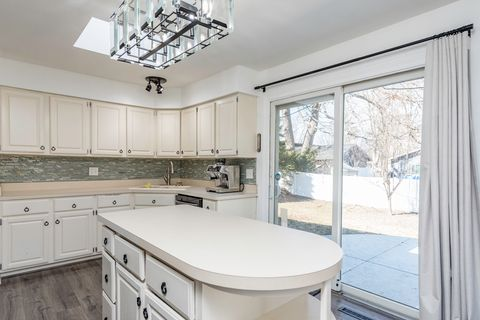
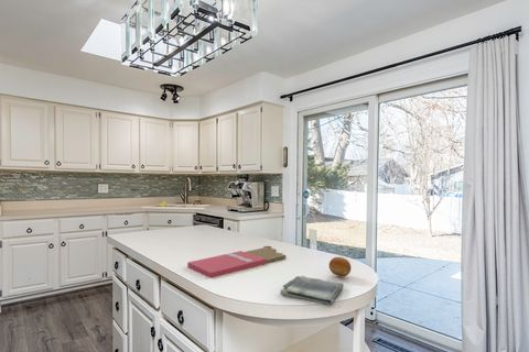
+ dish towel (312, 287)
+ cutting board (244, 257)
+ fruit (339, 266)
